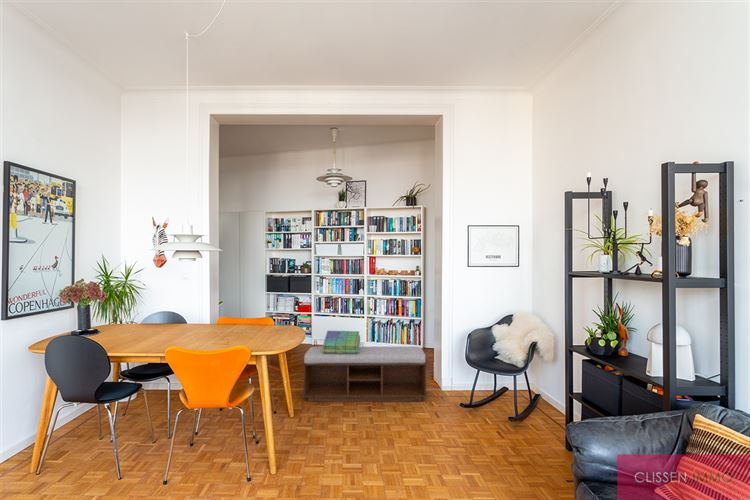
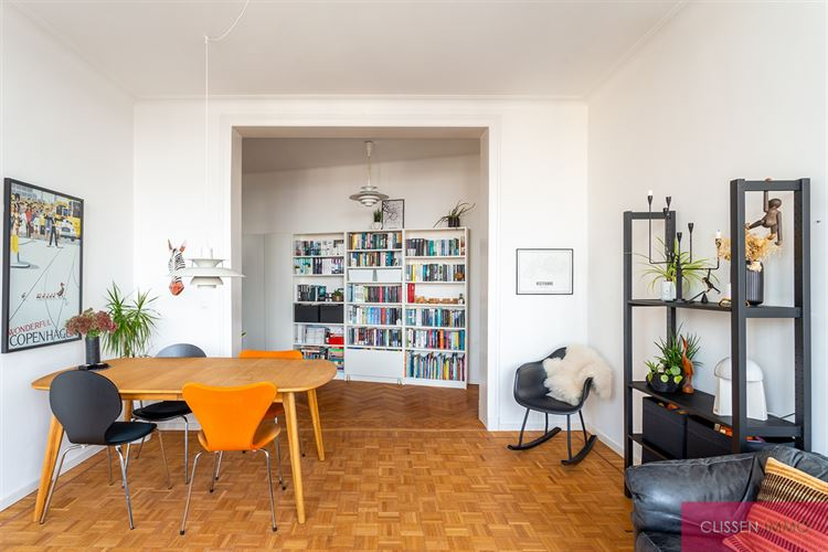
- stack of books (342, 344)
- bench (365, 372)
